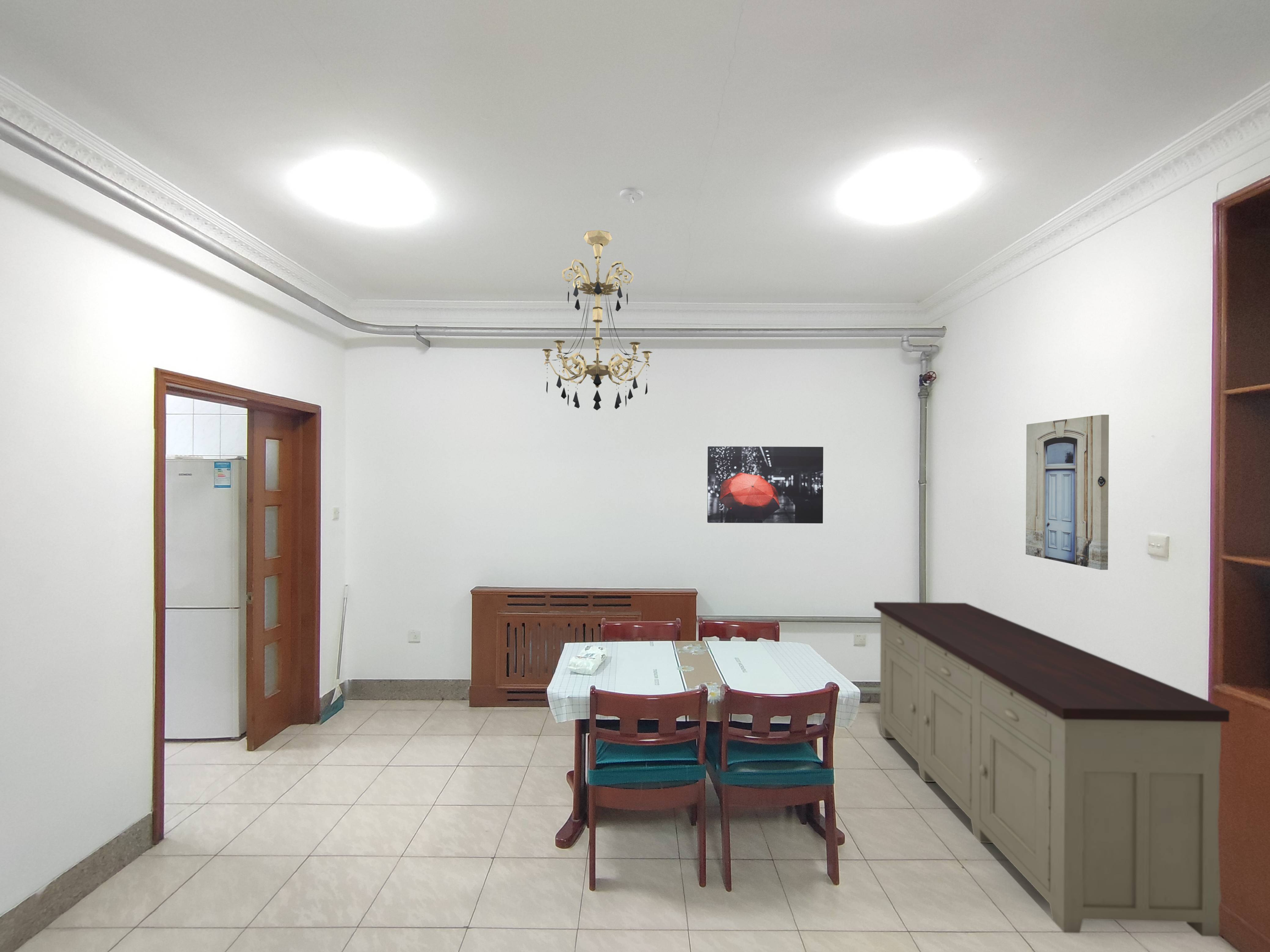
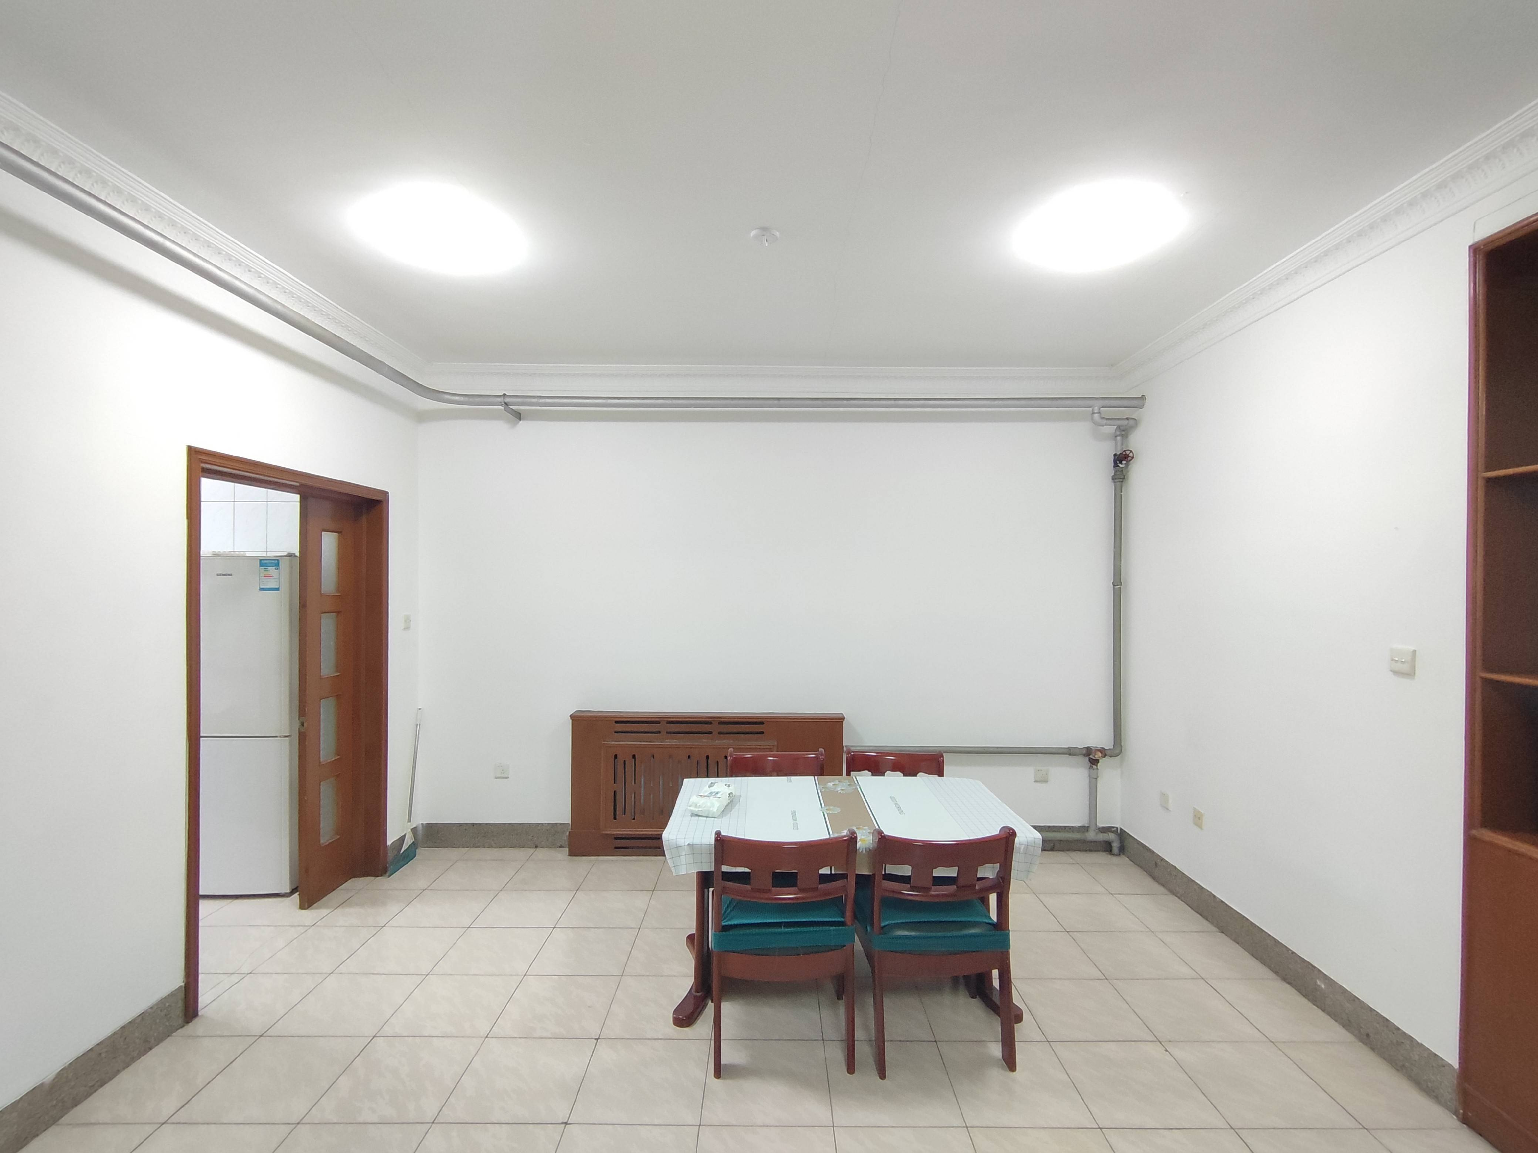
- wall art (1064, 491)
- chandelier (598, 325)
- sideboard (999, 724)
- wall art (765, 485)
